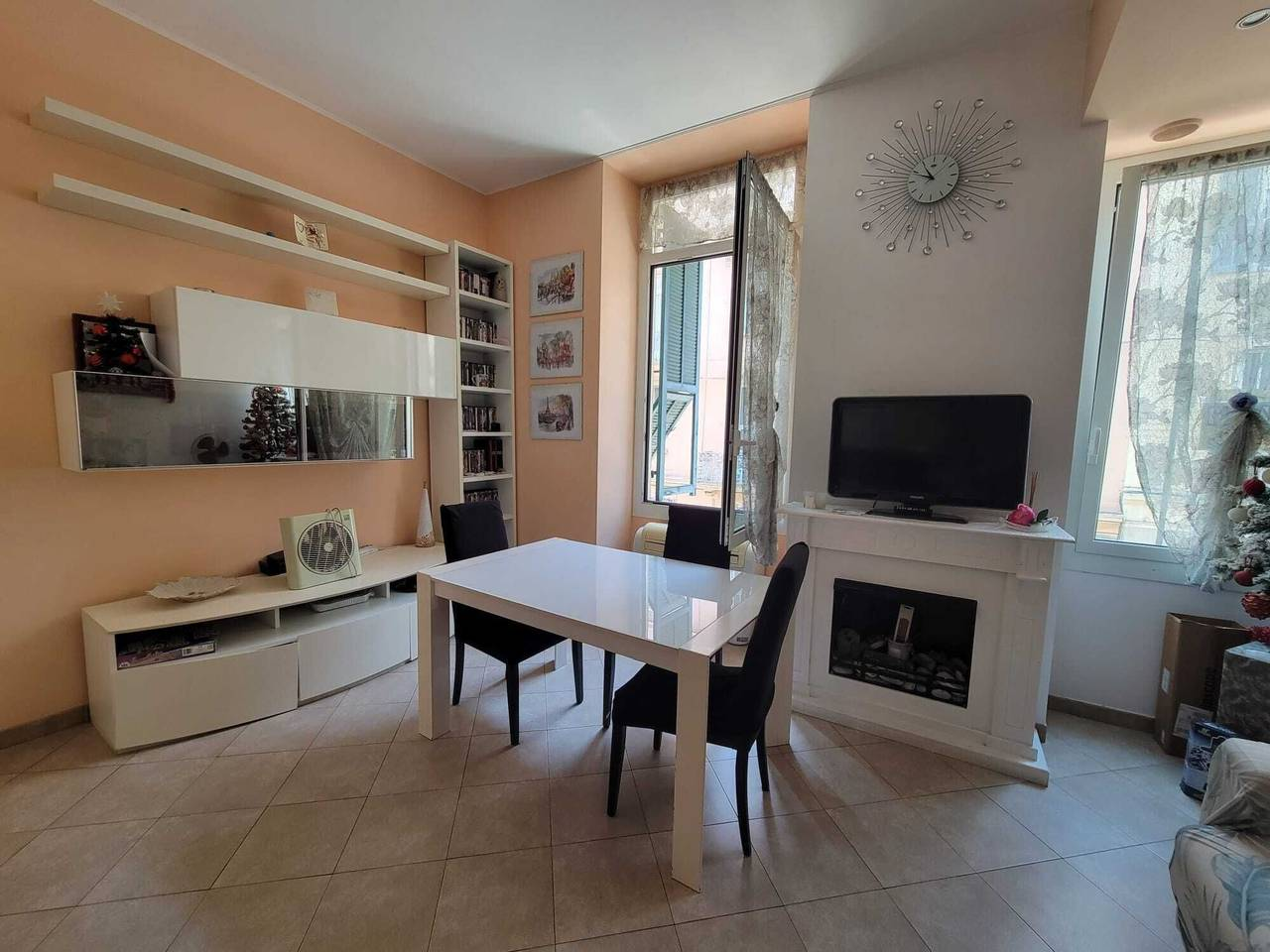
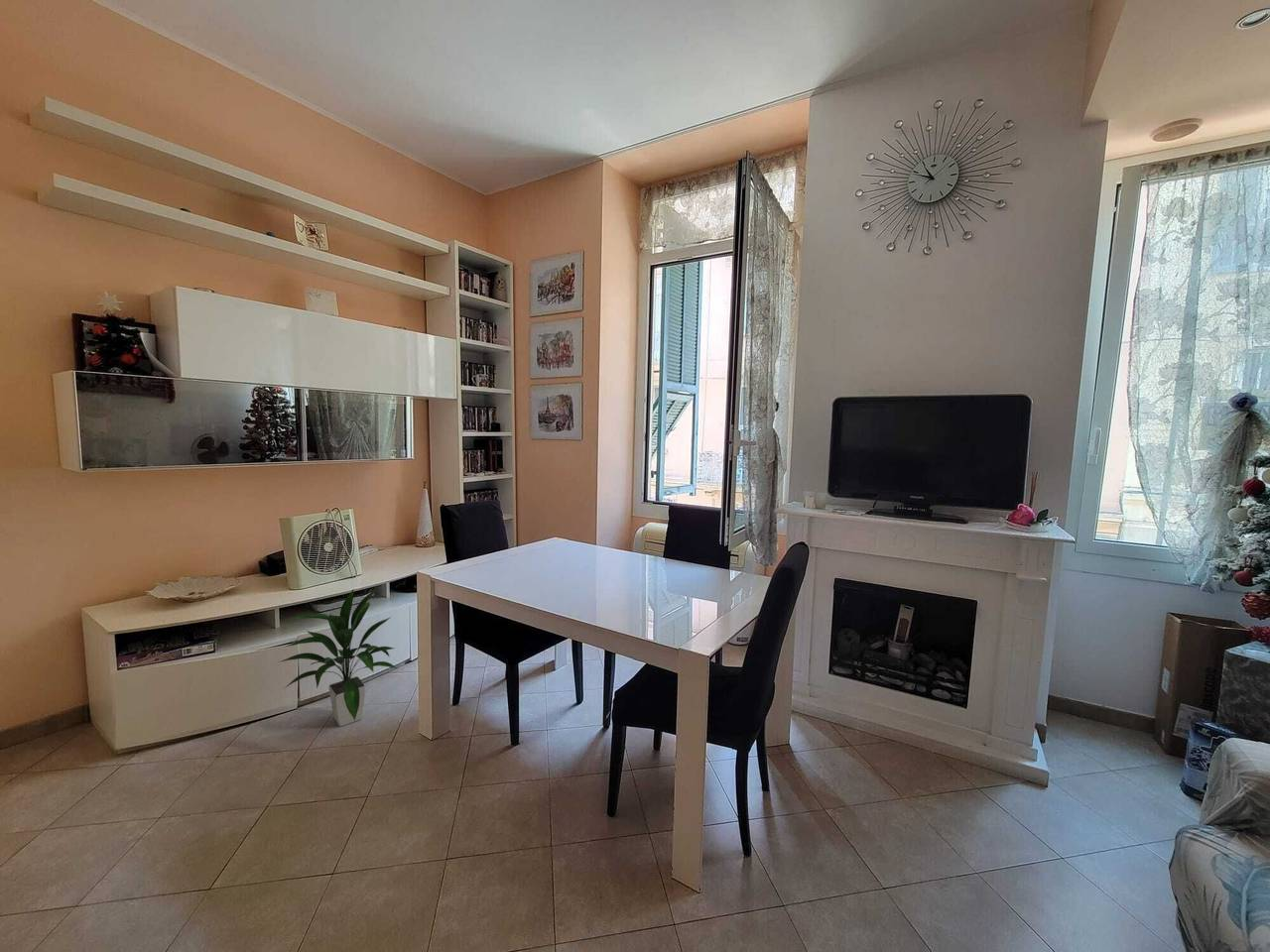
+ indoor plant (343, 657)
